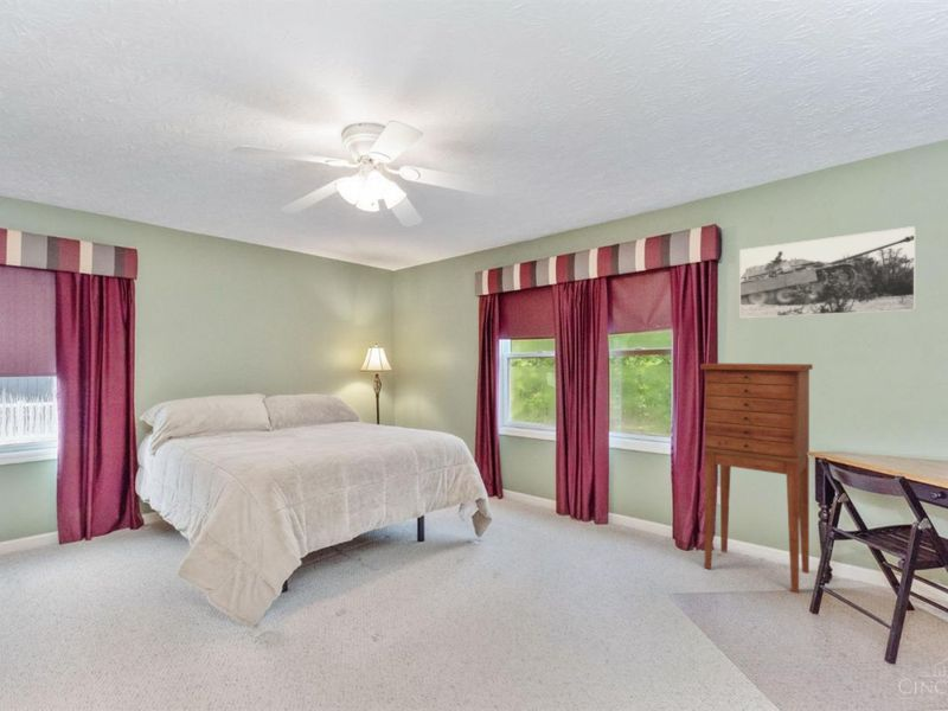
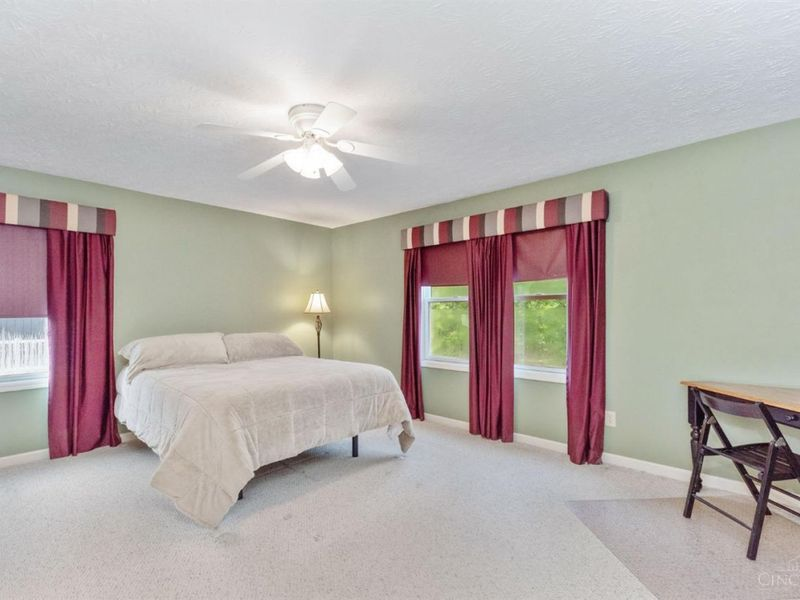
- cabinet (755, 467)
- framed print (819, 276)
